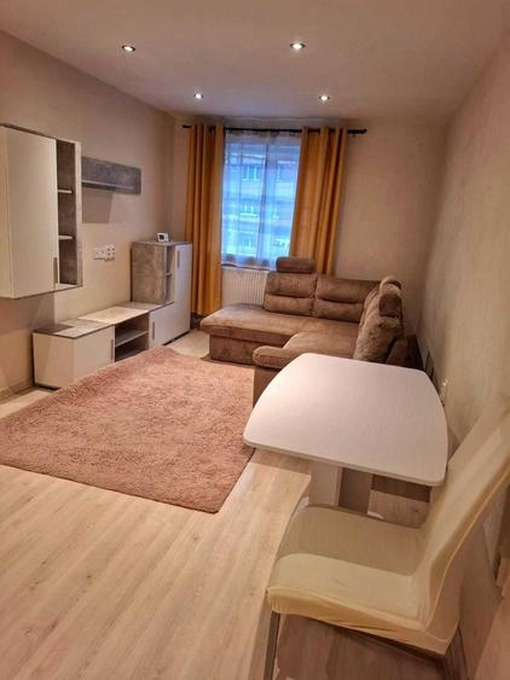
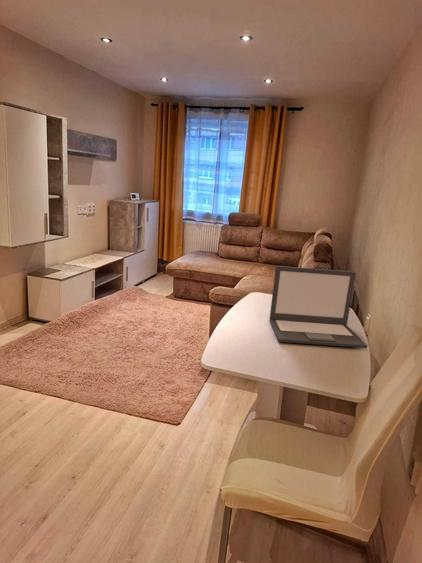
+ laptop (318, 304)
